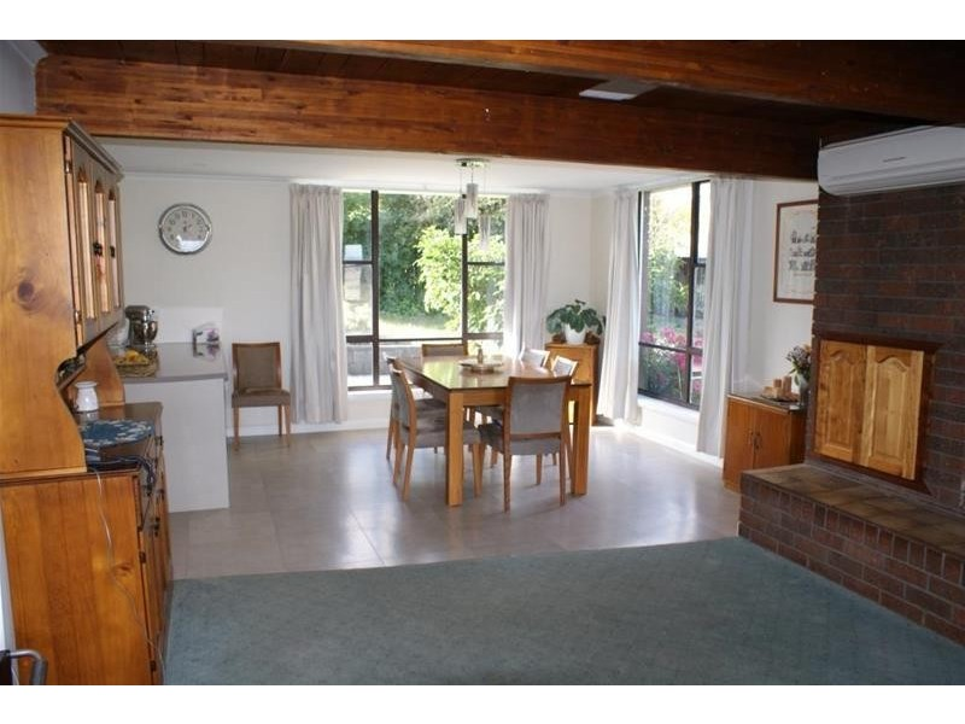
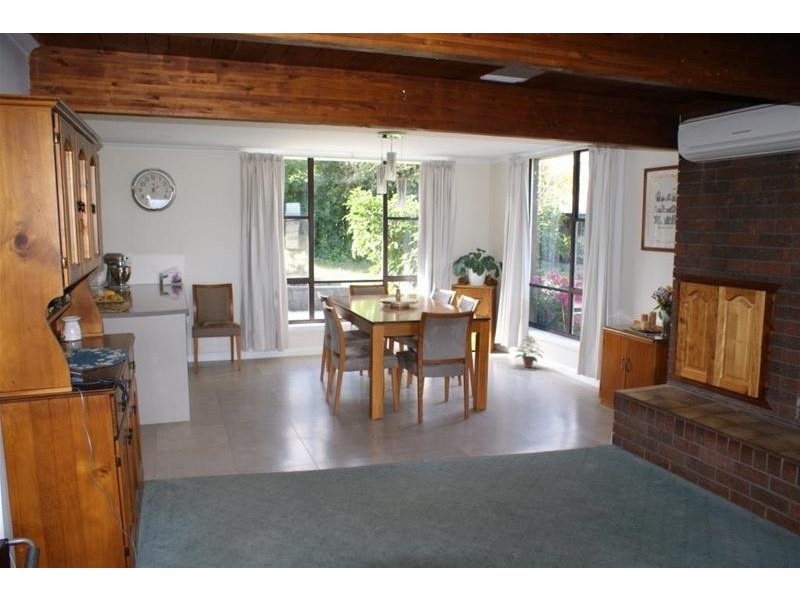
+ potted plant (529, 352)
